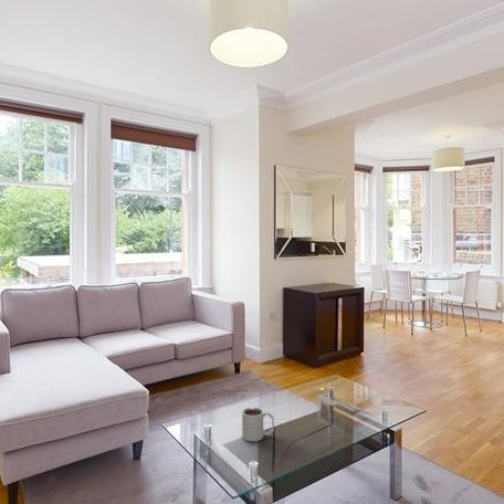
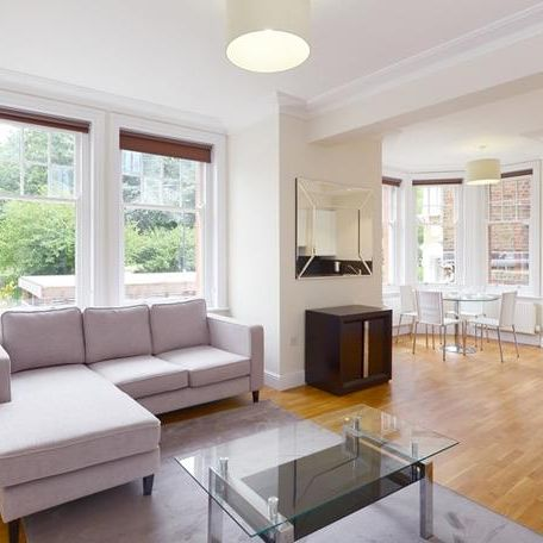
- mug (258, 423)
